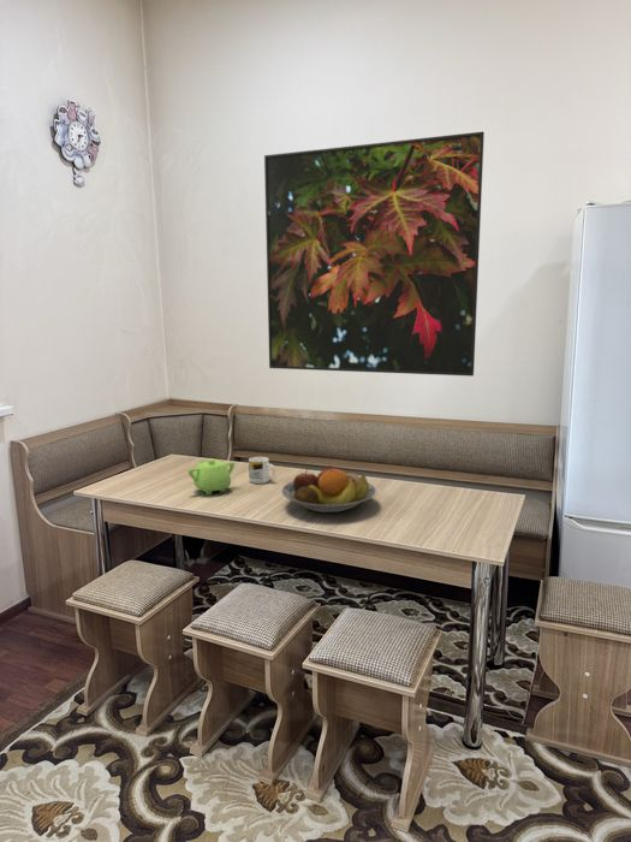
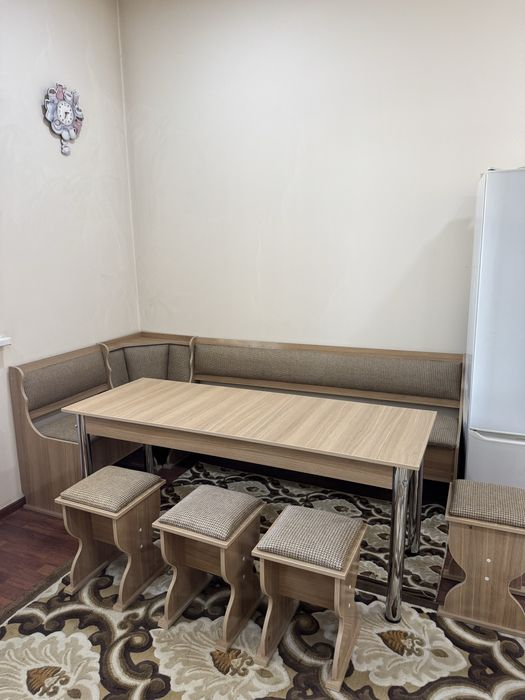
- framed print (365, 262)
- fruit bowl (328, 486)
- teapot (209, 474)
- mug (262, 470)
